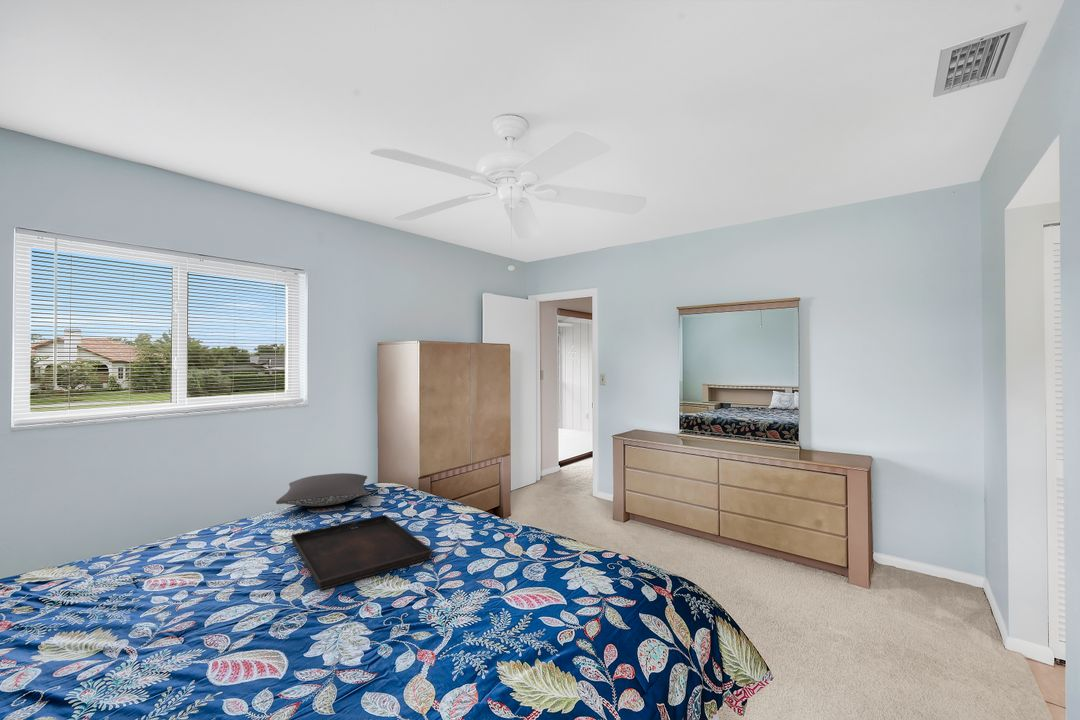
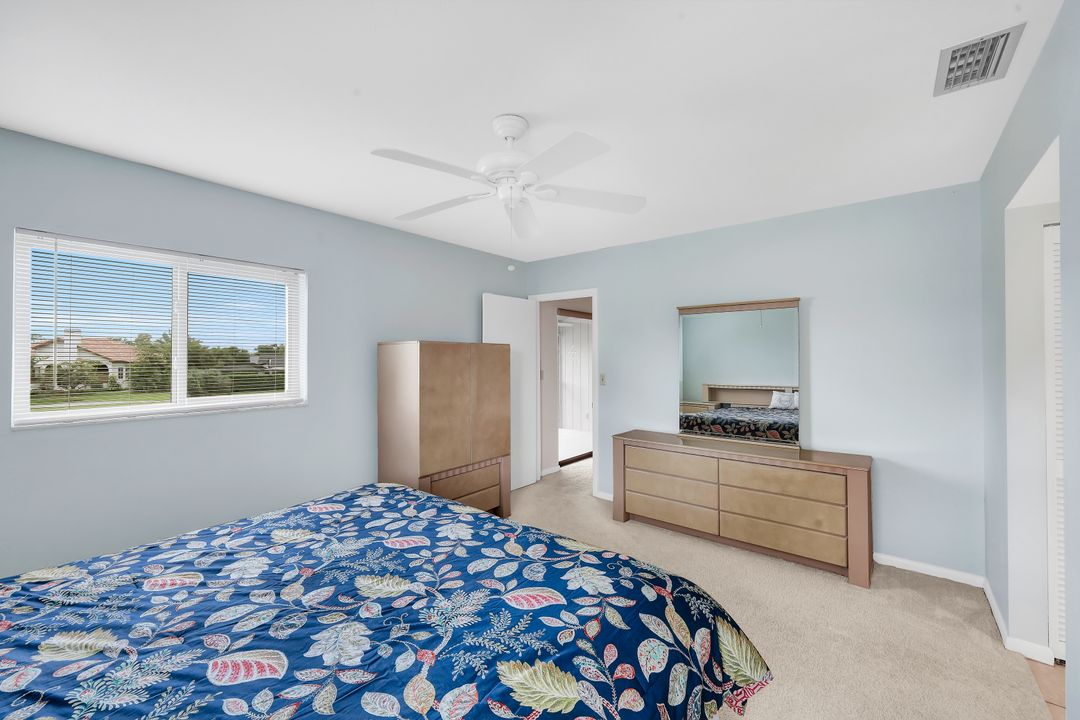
- pillow (326, 488)
- serving tray (358, 546)
